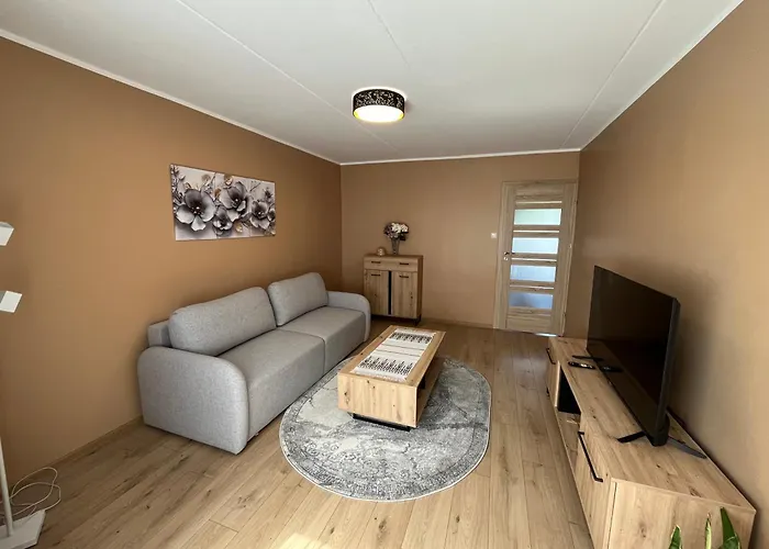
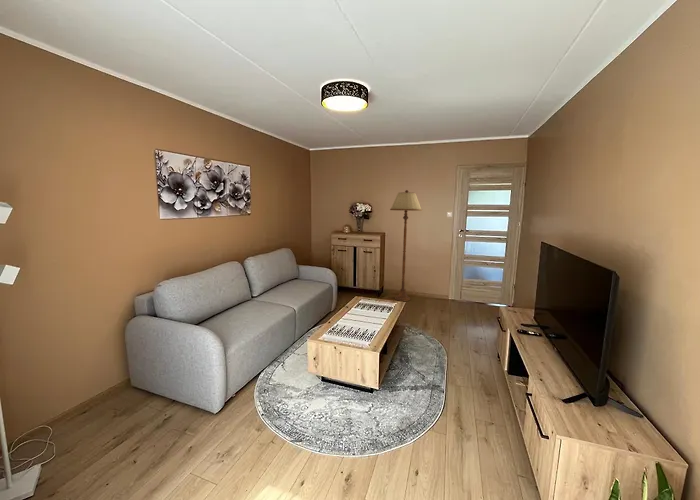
+ floor lamp (404, 245)
